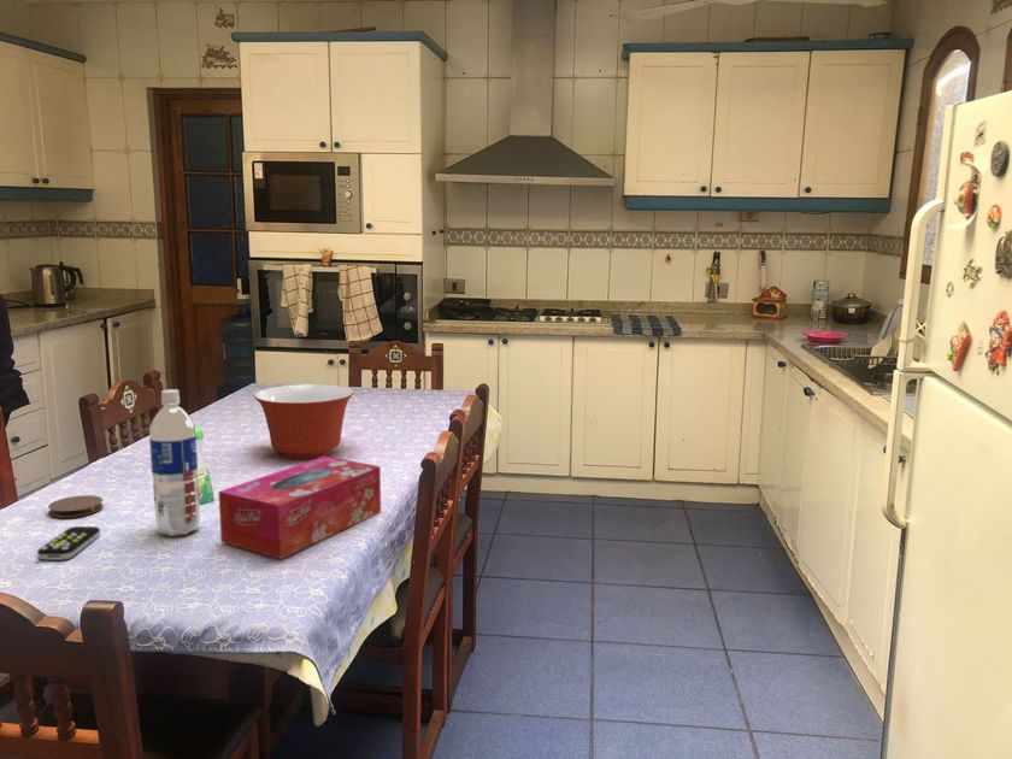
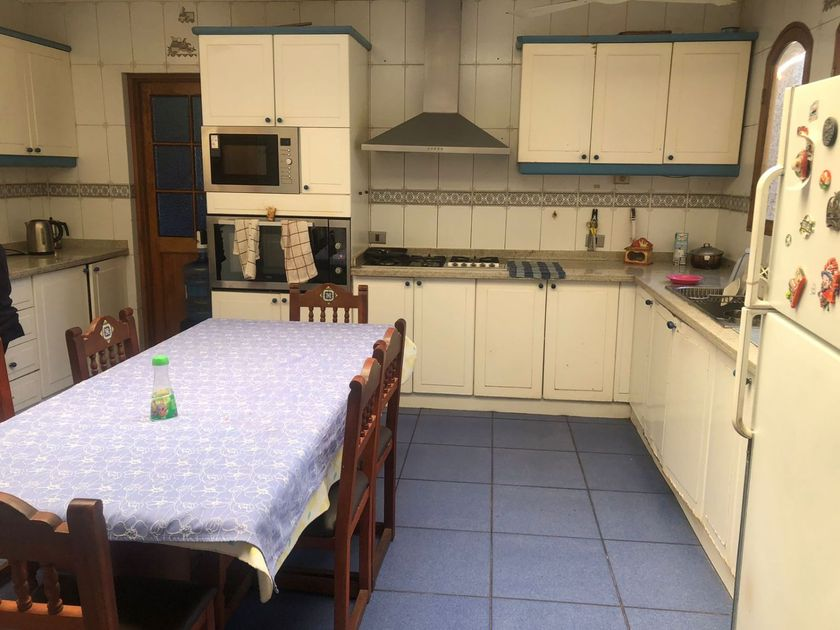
- mixing bowl (305, 423)
- remote control (70, 541)
- tissue box (304, 502)
- water bottle (173, 461)
- coaster (76, 506)
